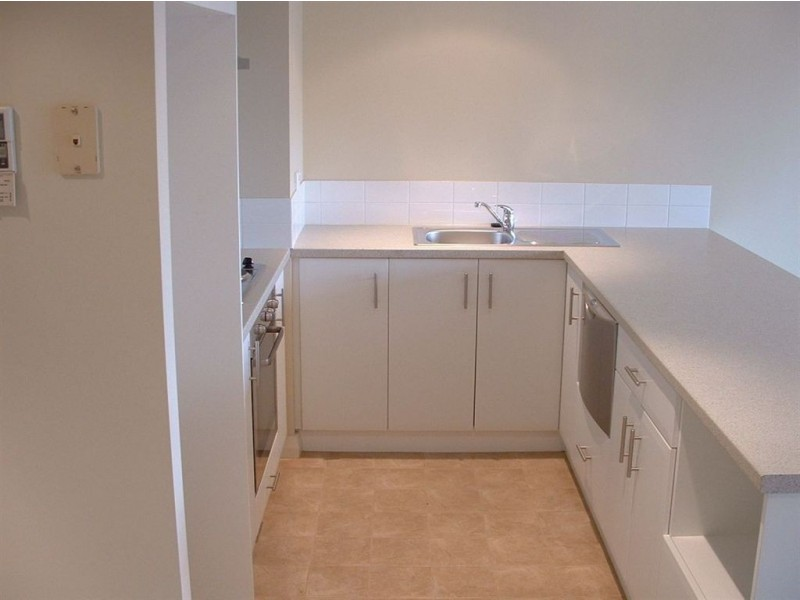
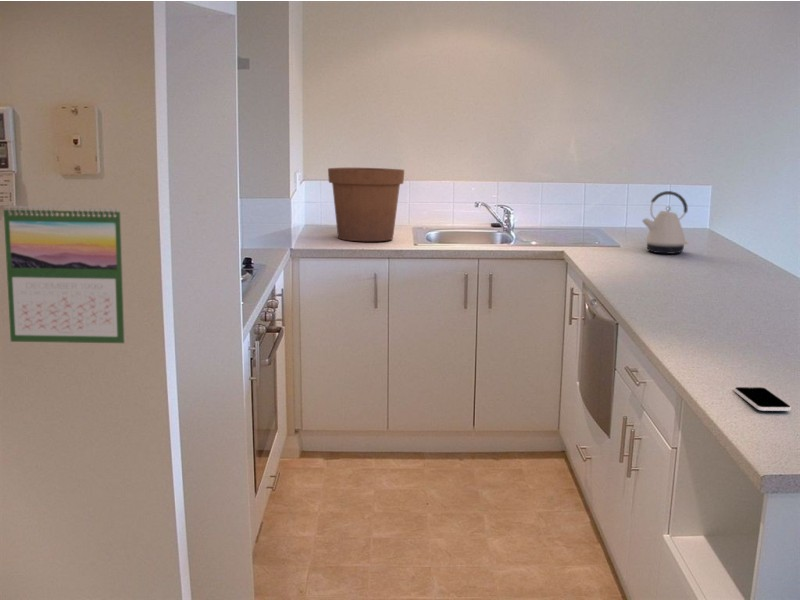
+ smartphone (761, 398)
+ flower pot (365, 203)
+ calendar (65, 273)
+ kettle (665, 221)
